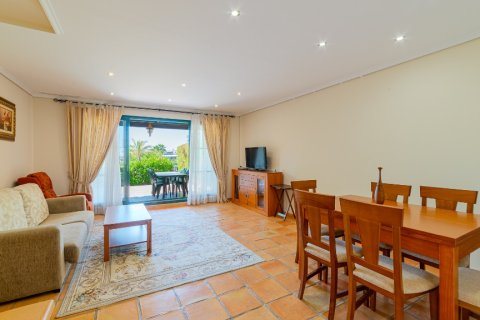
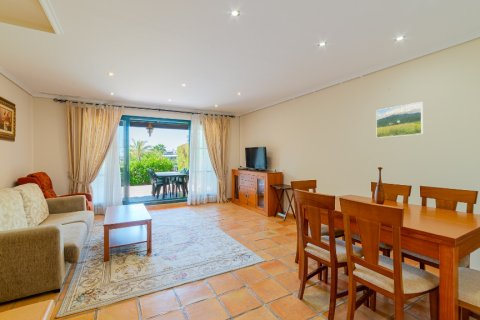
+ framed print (397, 121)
